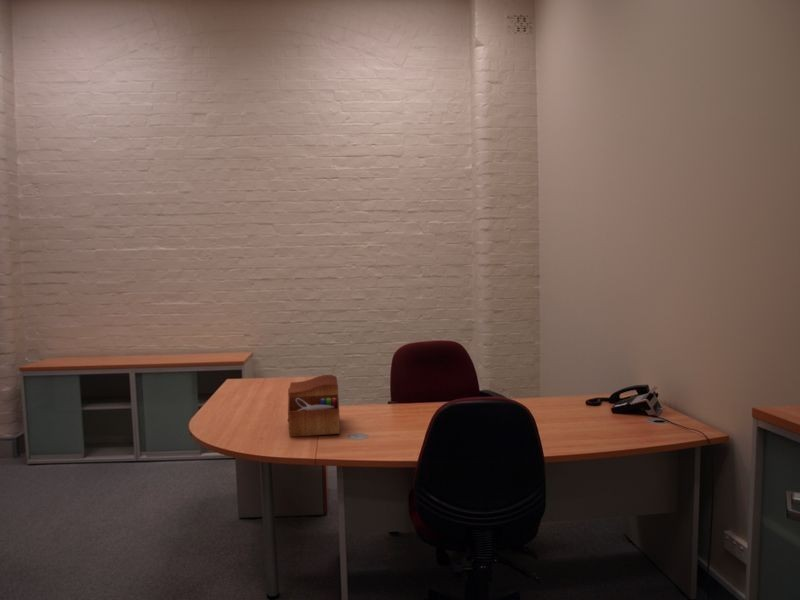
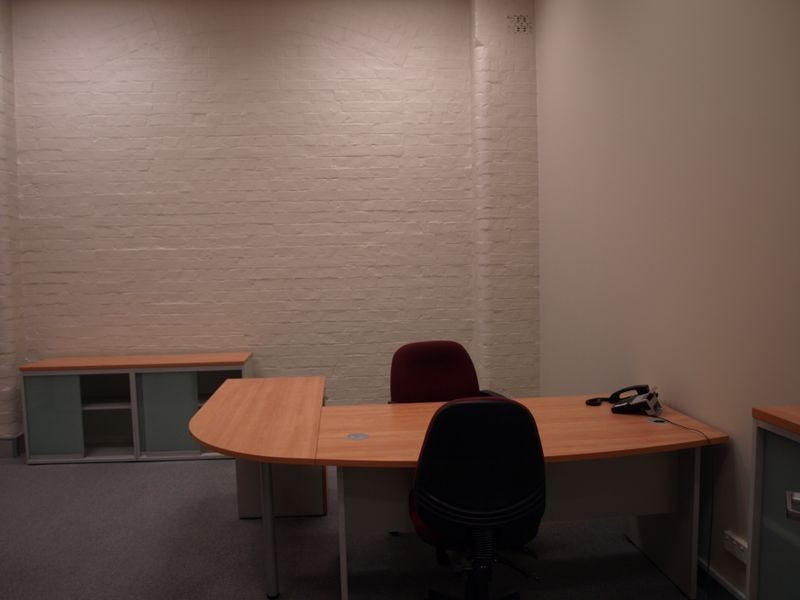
- sewing box (312, 405)
